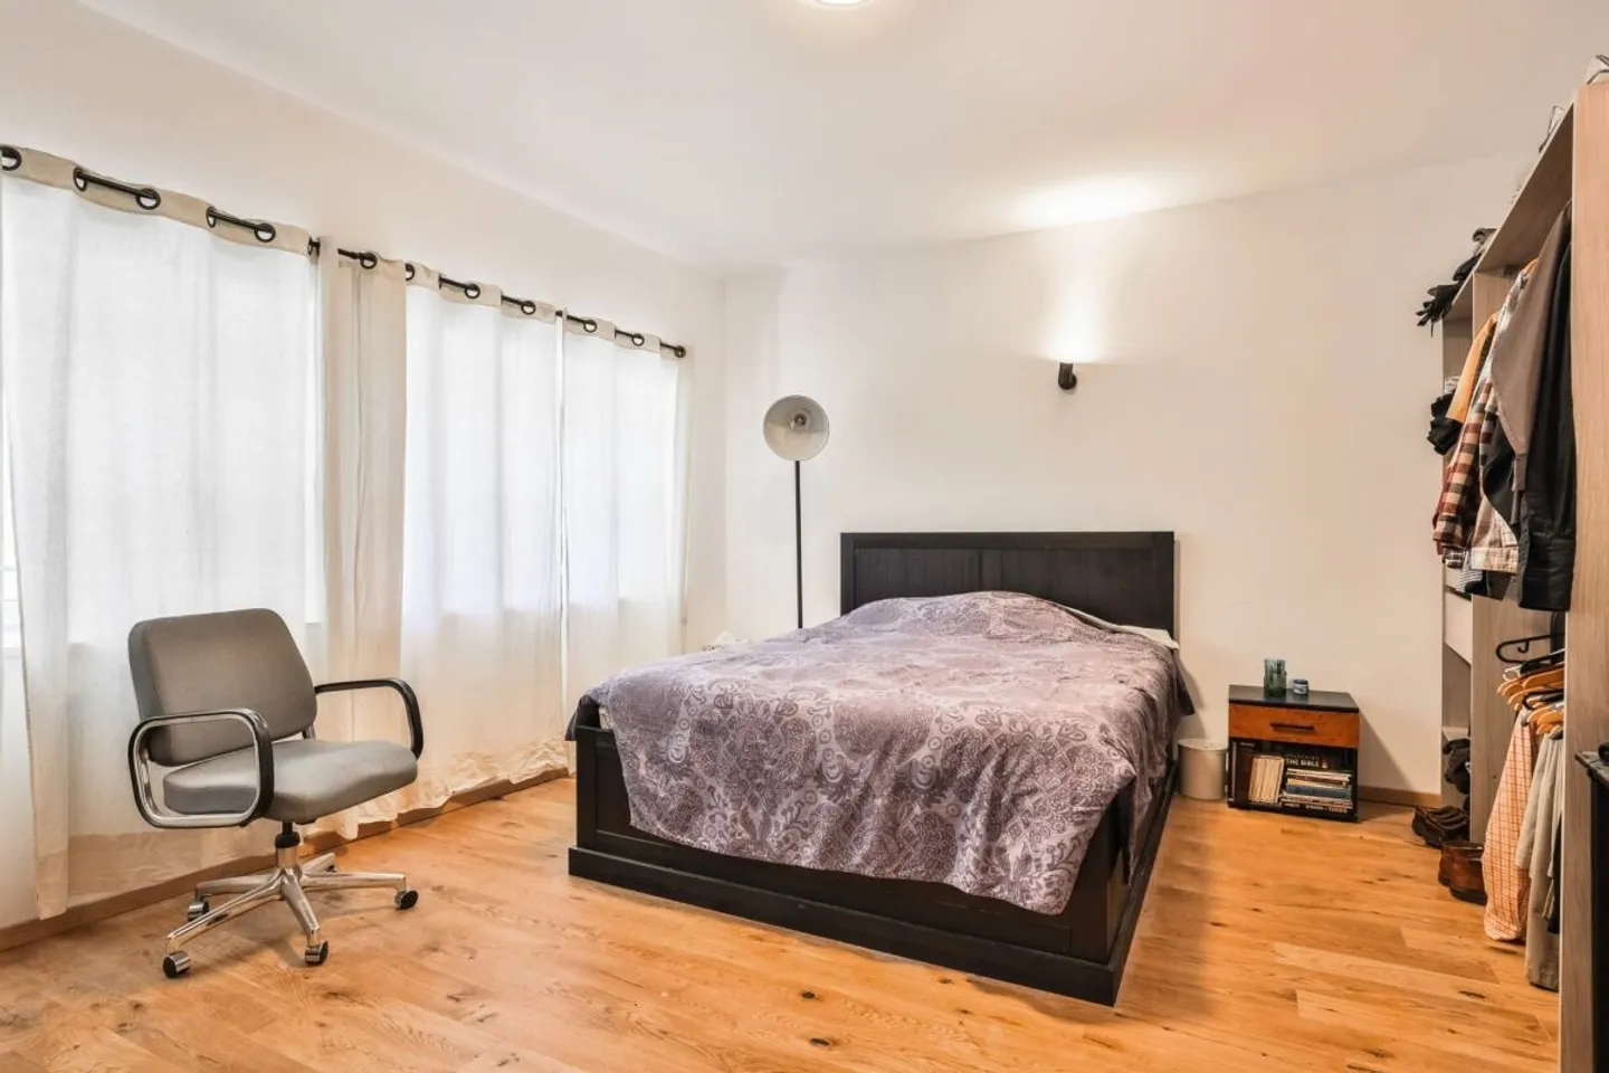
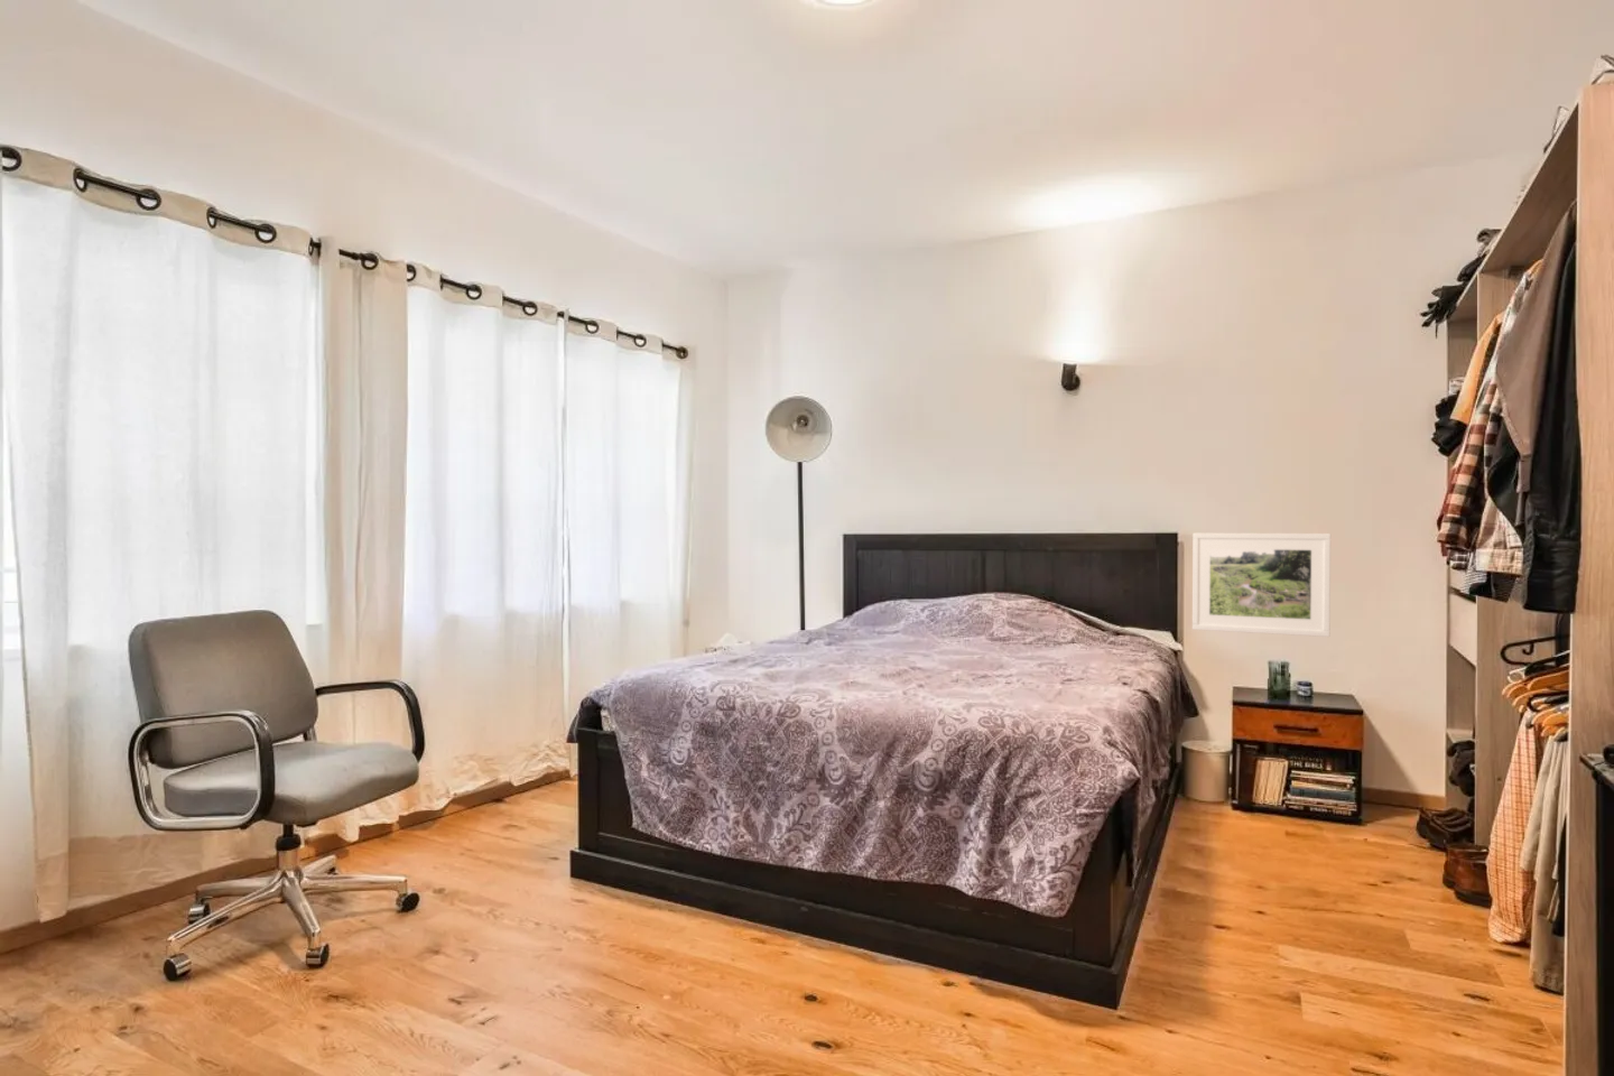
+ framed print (1259, 582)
